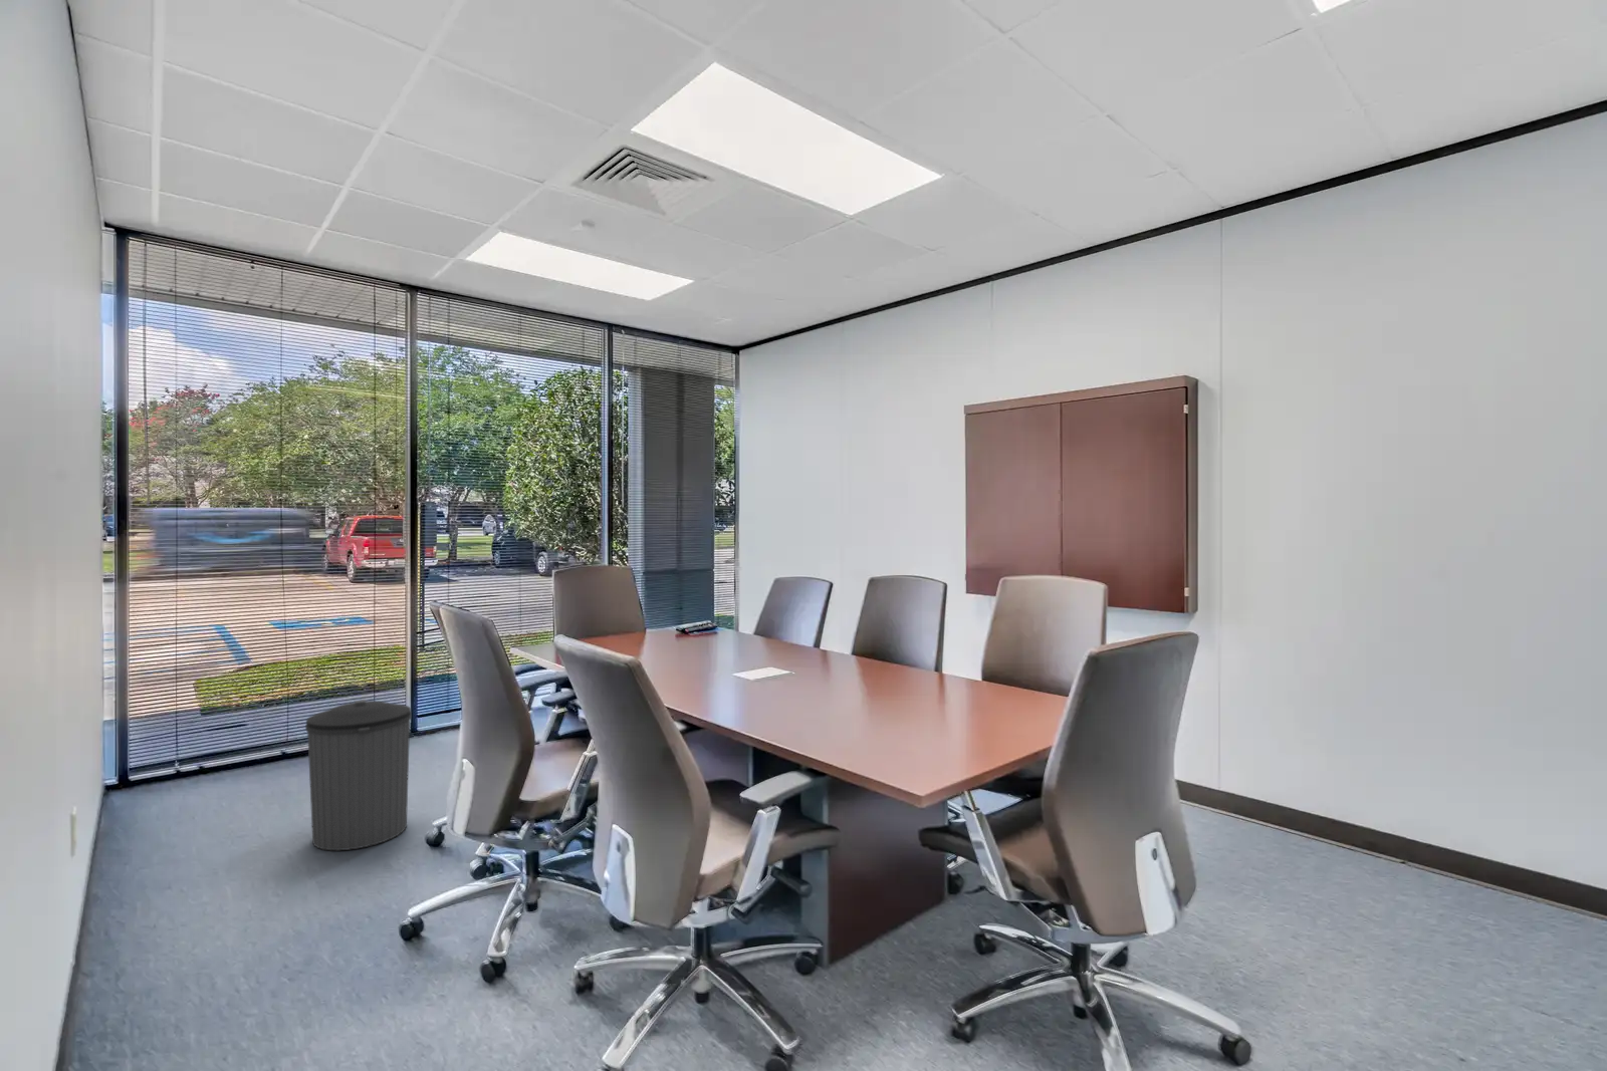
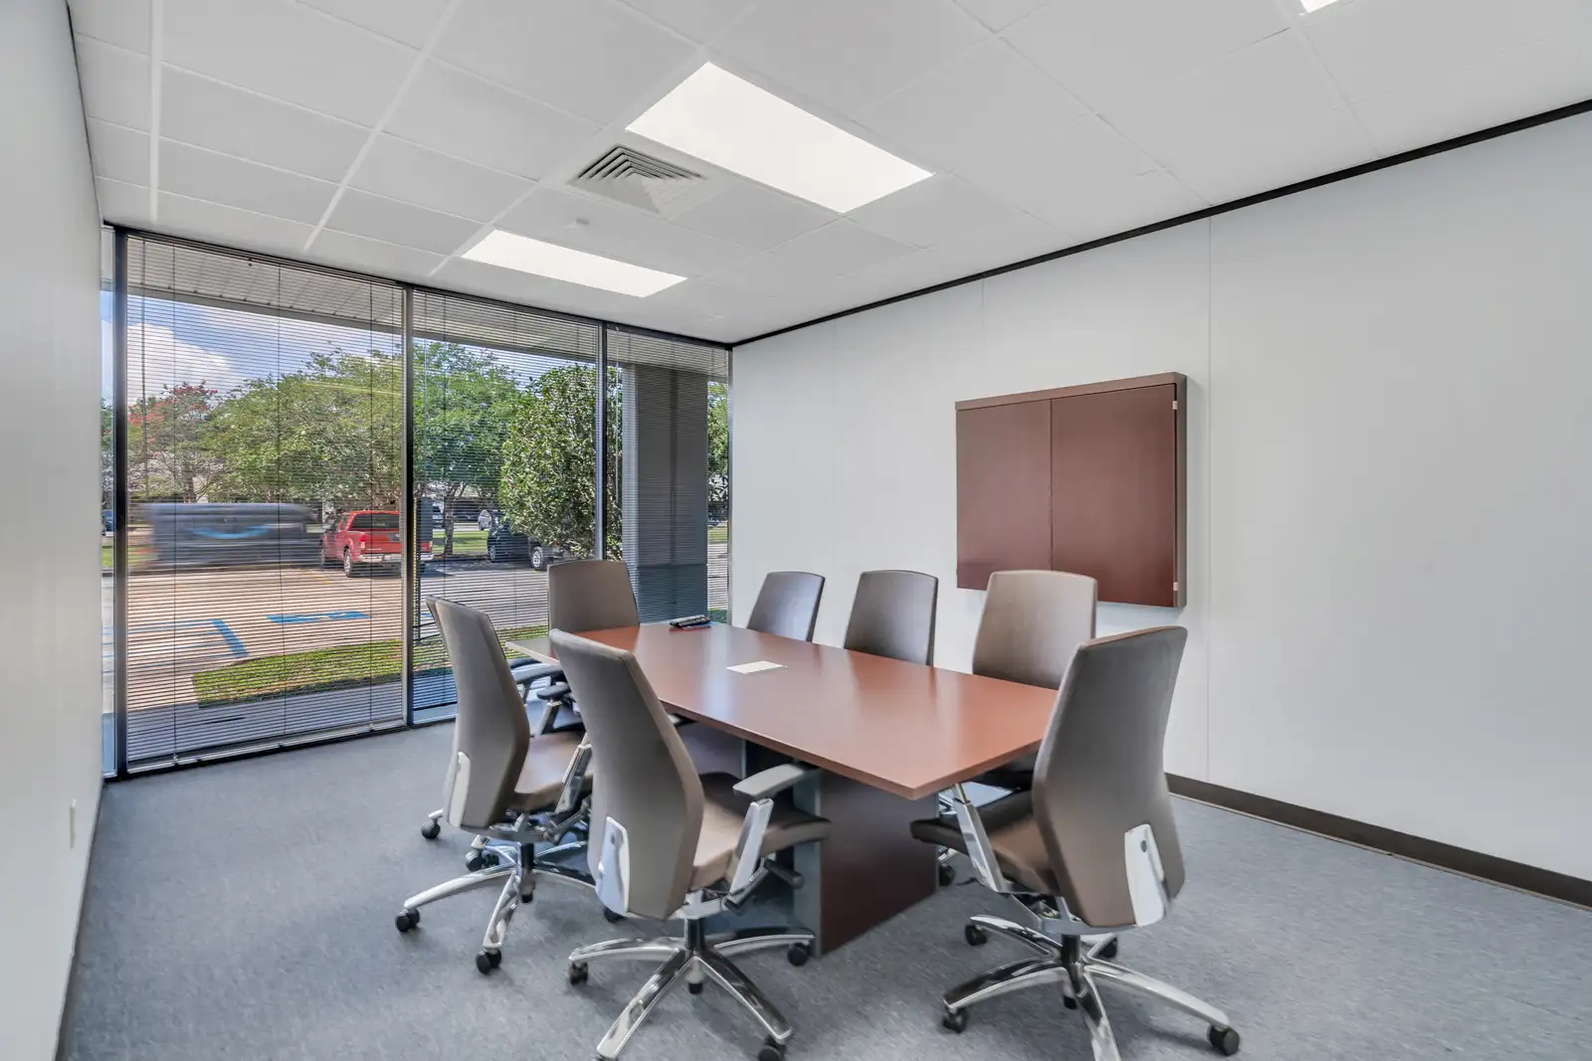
- trash can (361, 767)
